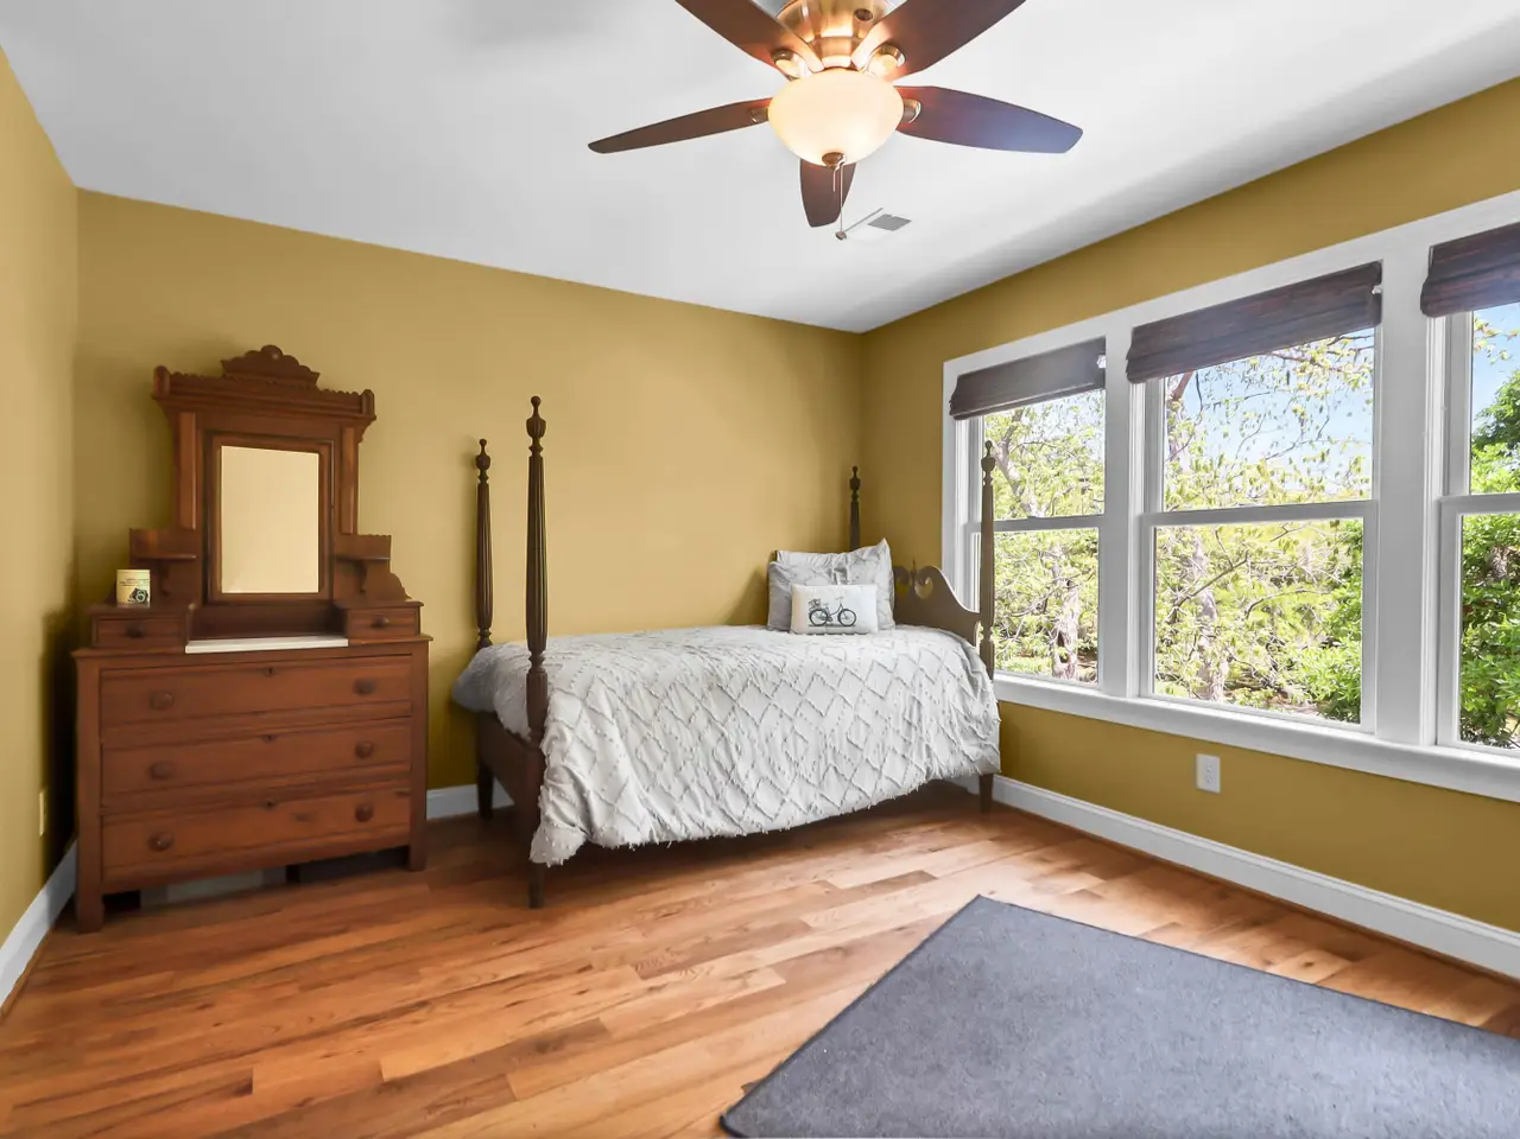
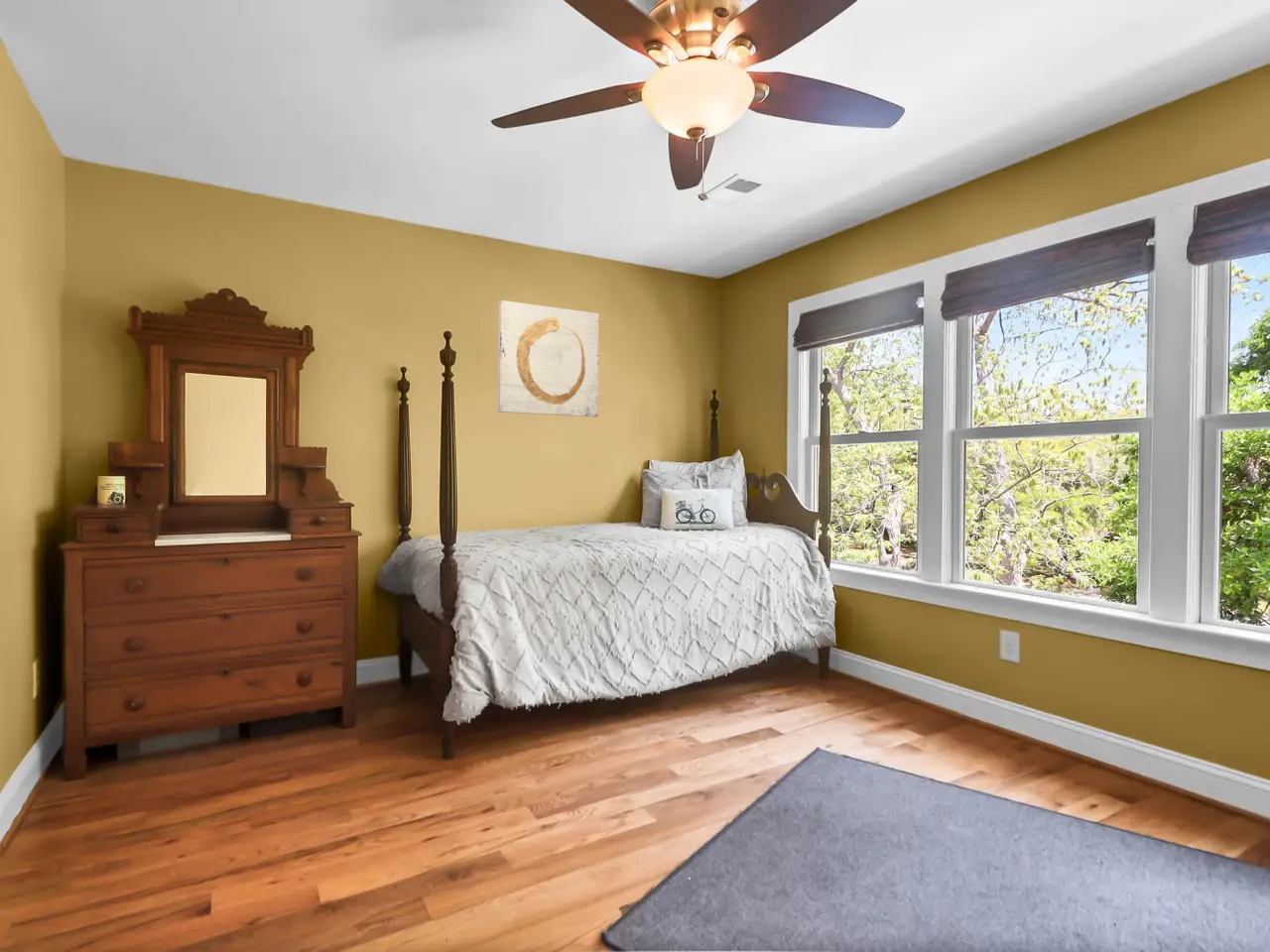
+ wall art (550, 361)
